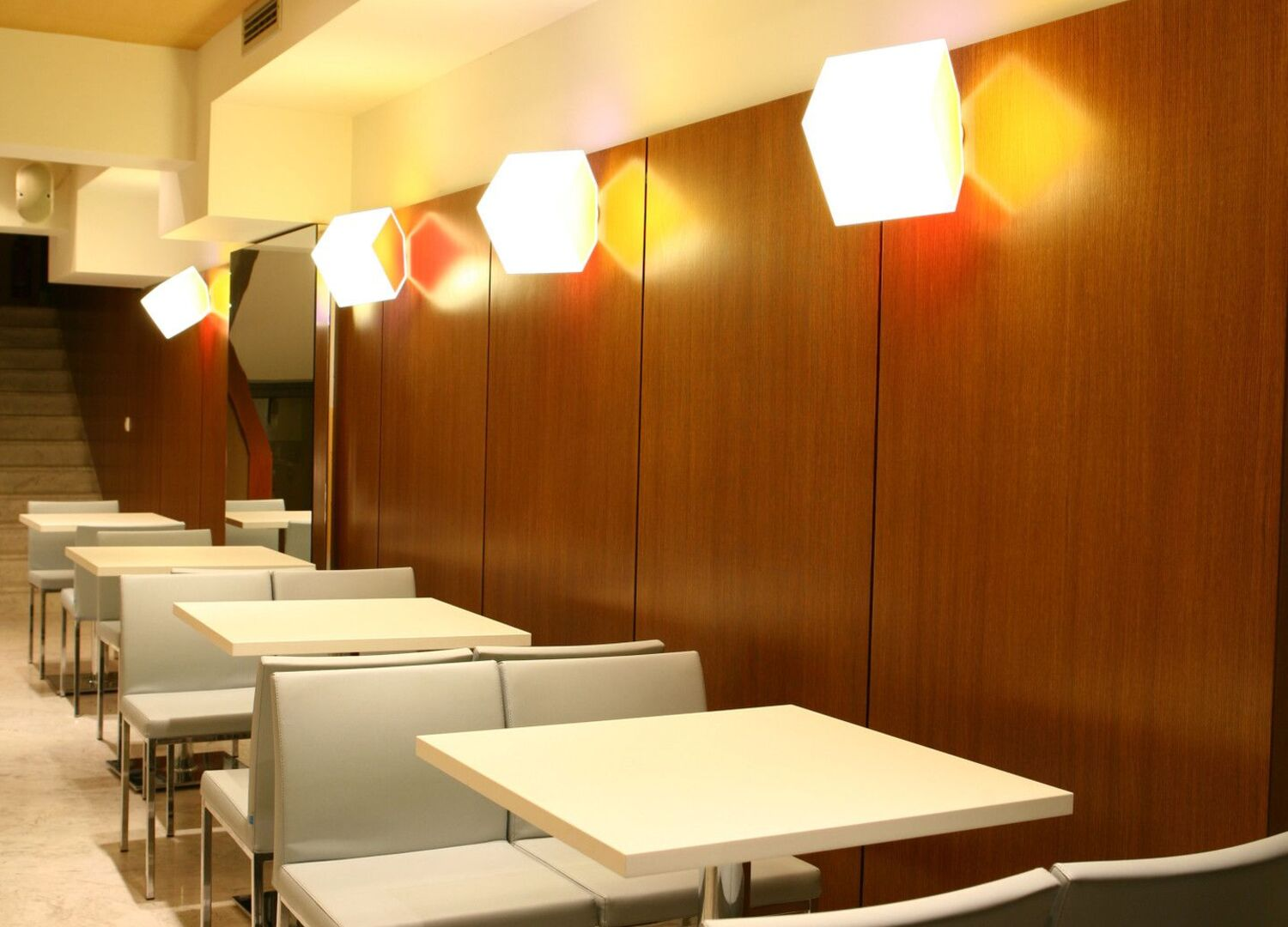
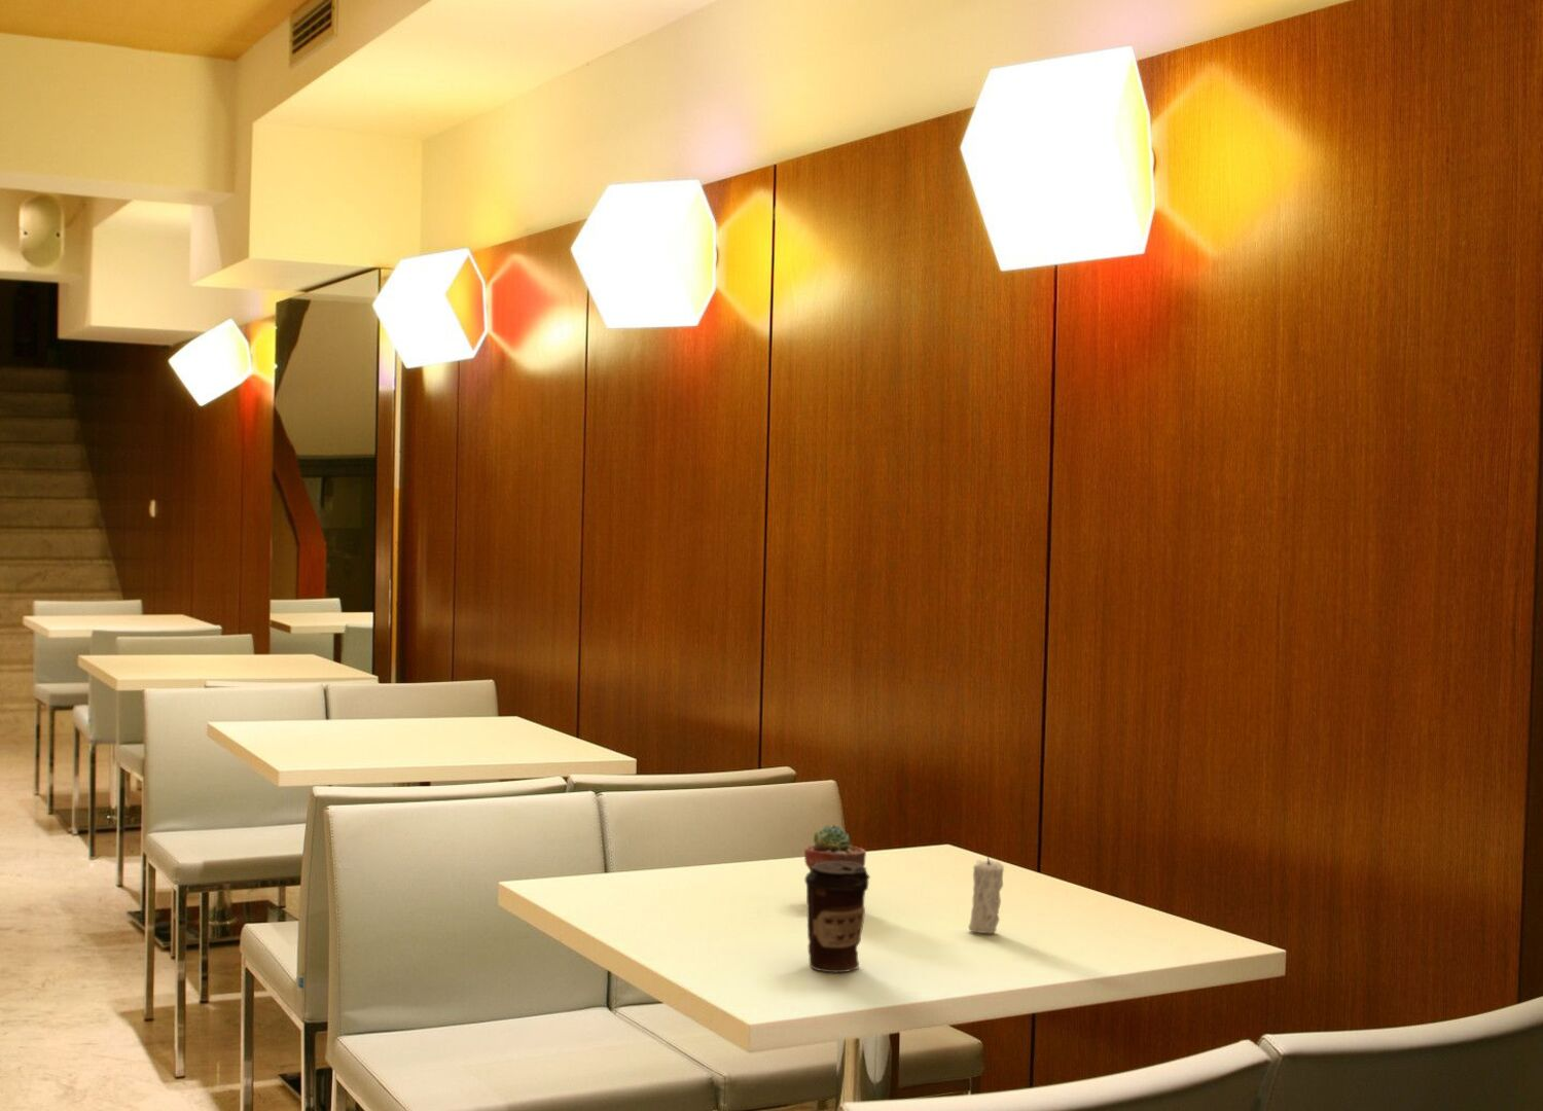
+ coffee cup (836, 916)
+ candle (986, 889)
+ potted succulent (834, 861)
